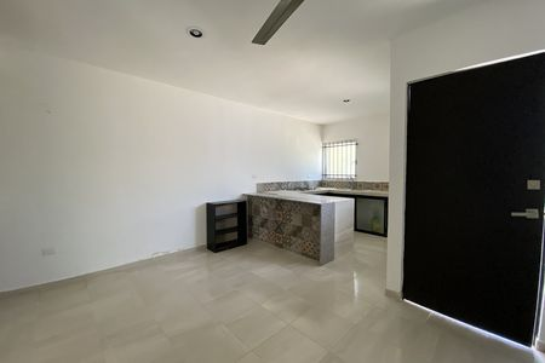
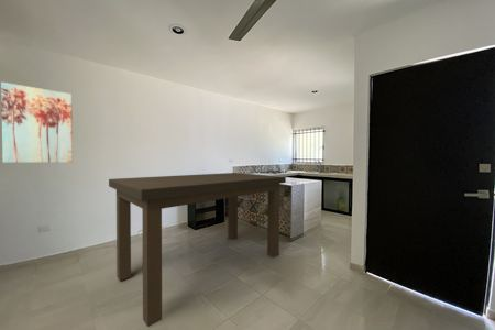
+ dining table (204, 201)
+ wall art (40, 125)
